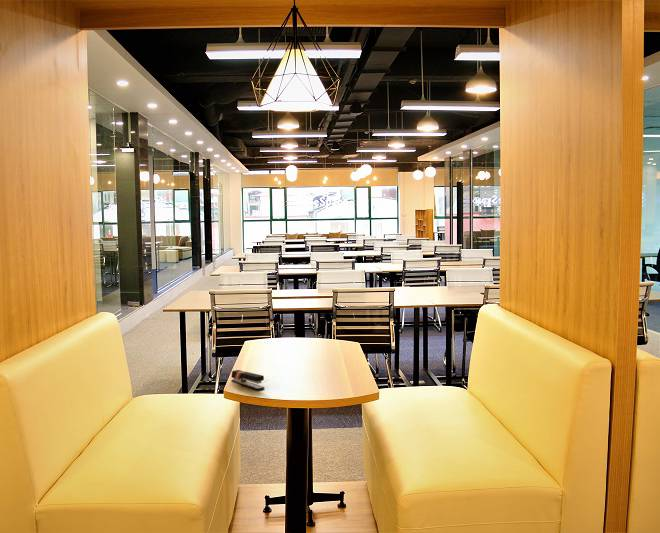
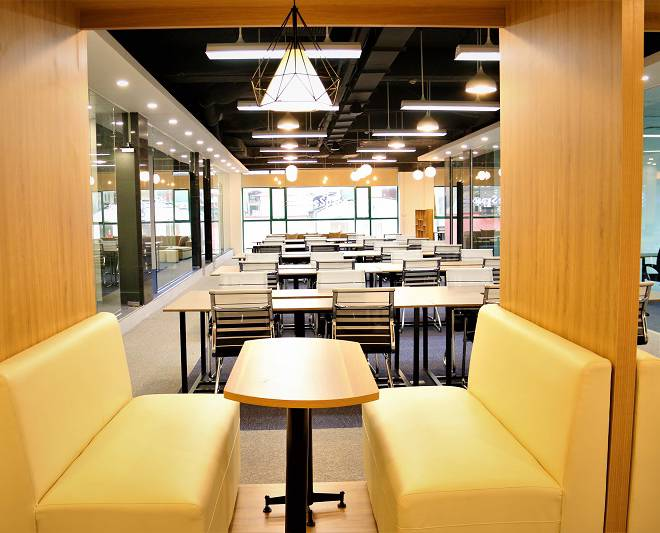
- stapler (247, 378)
